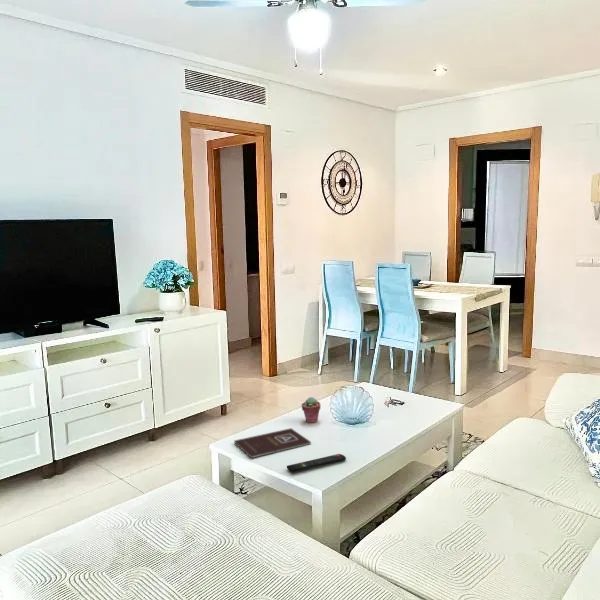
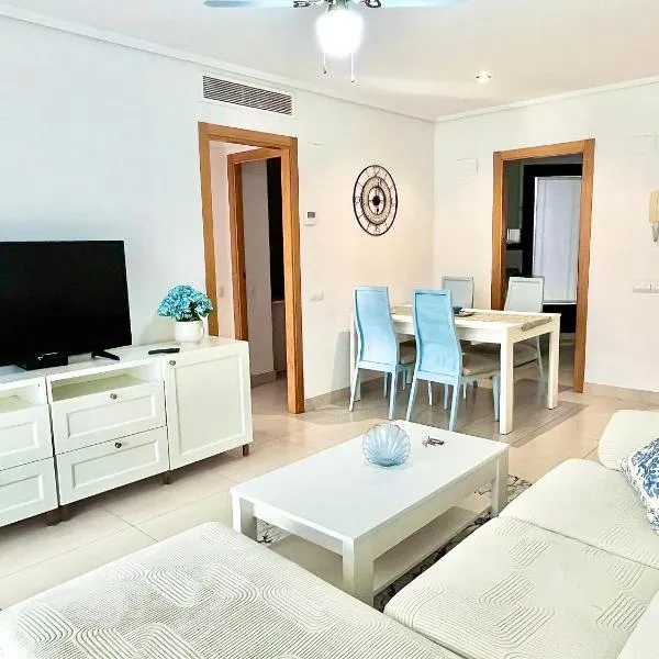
- potted succulent (311, 408)
- book (272, 442)
- remote control (317, 463)
